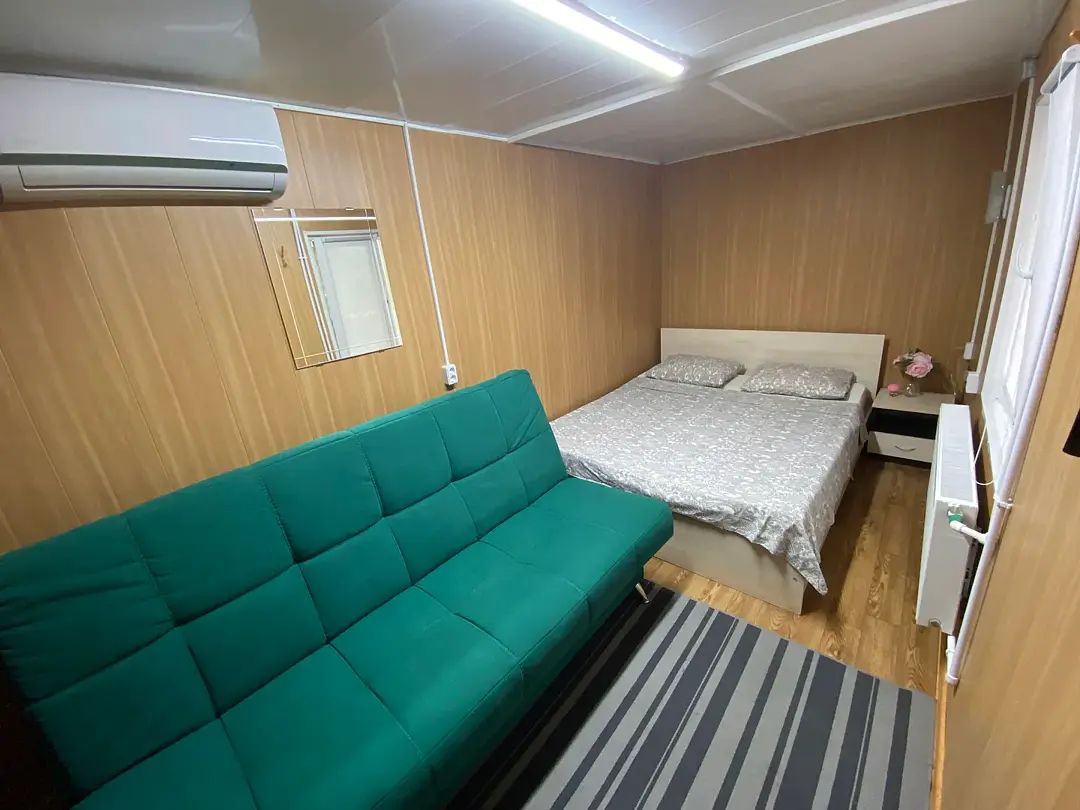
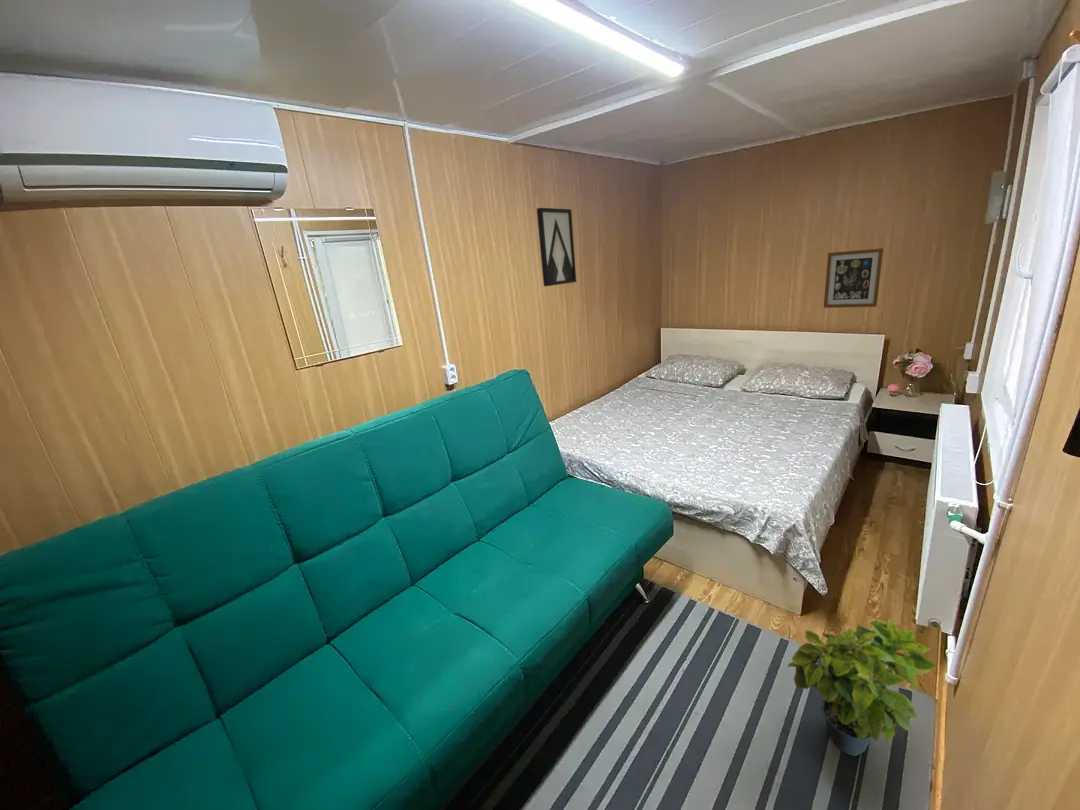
+ wall art (557, 247)
+ potted plant (854, 689)
+ wall art (852, 279)
